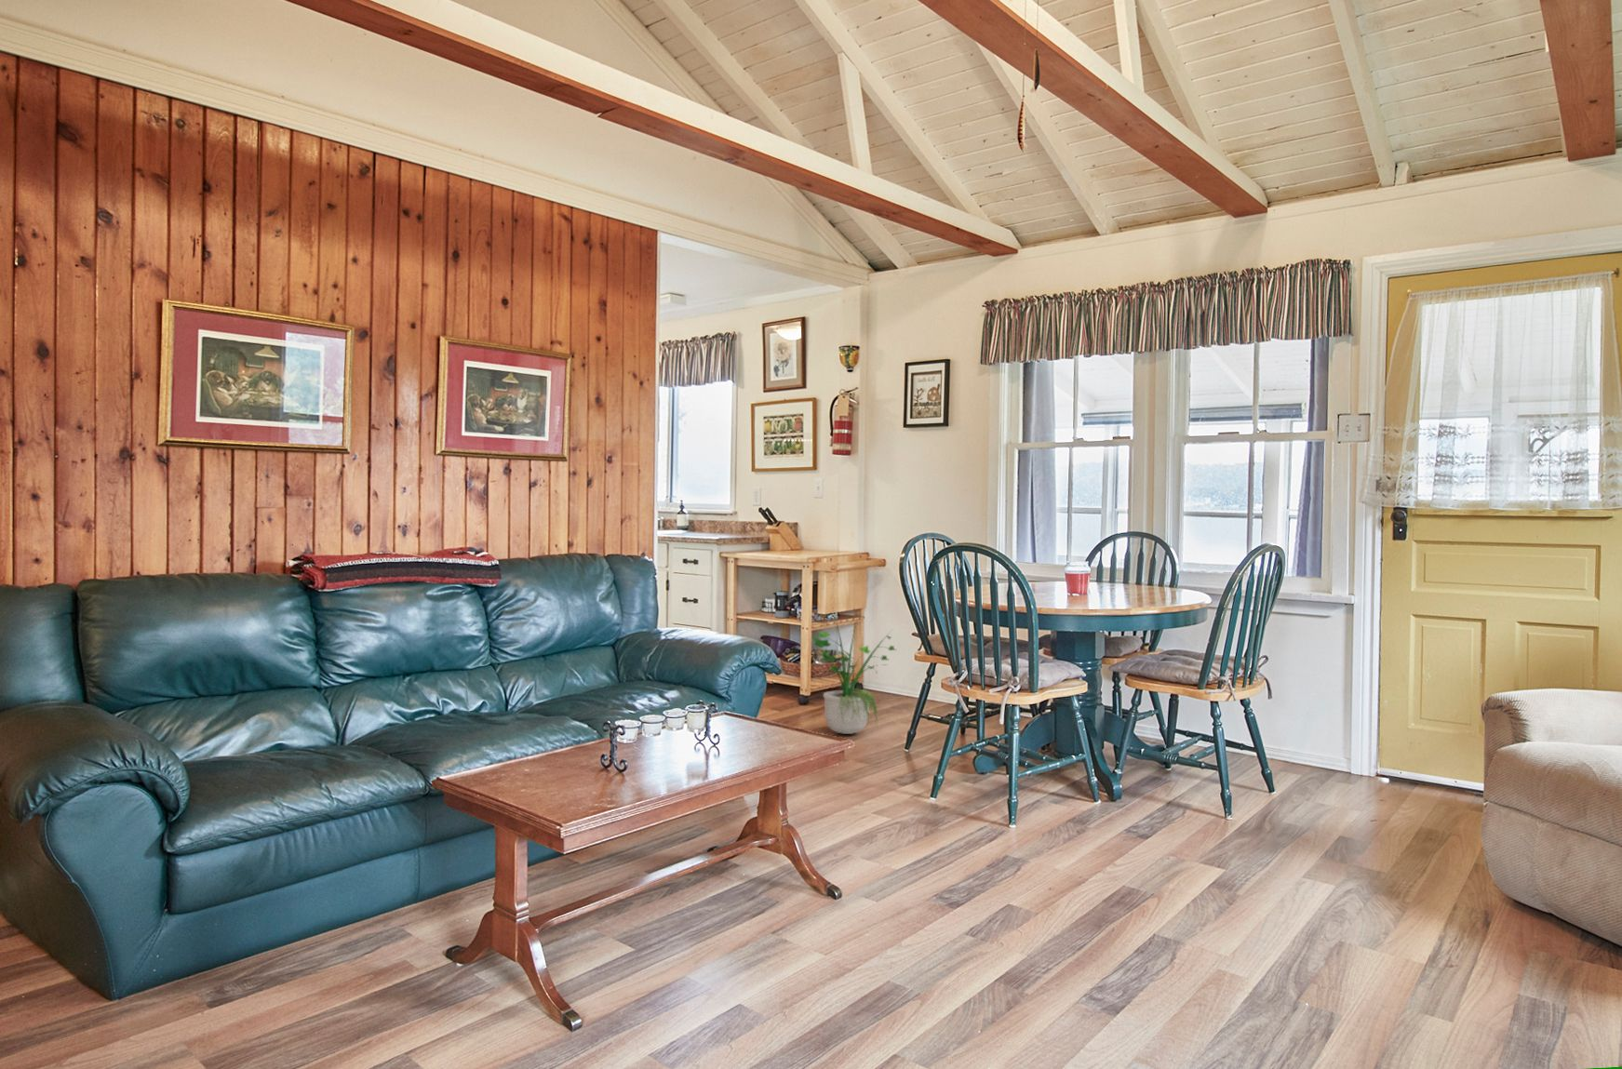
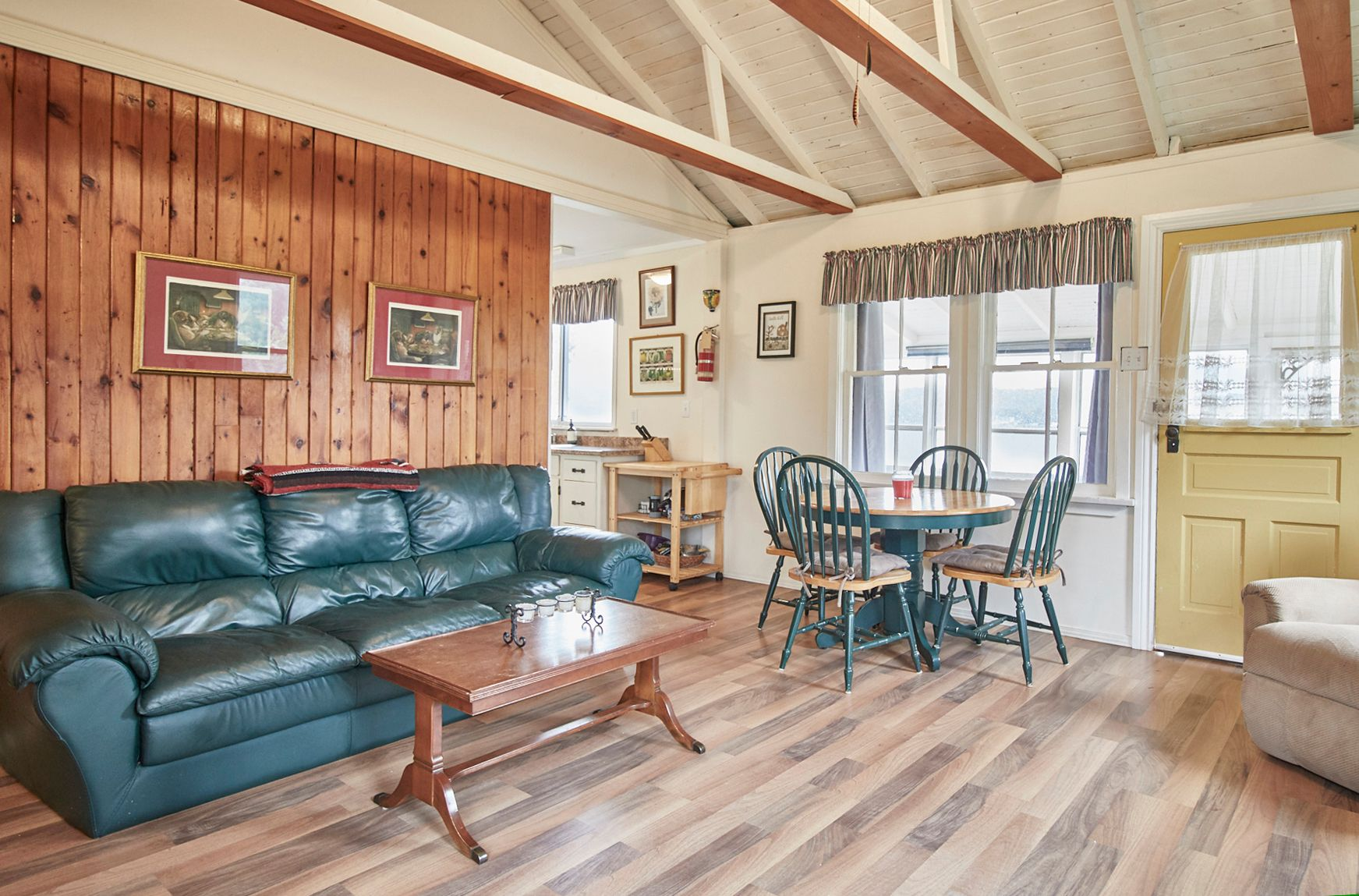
- potted plant (857, 666)
